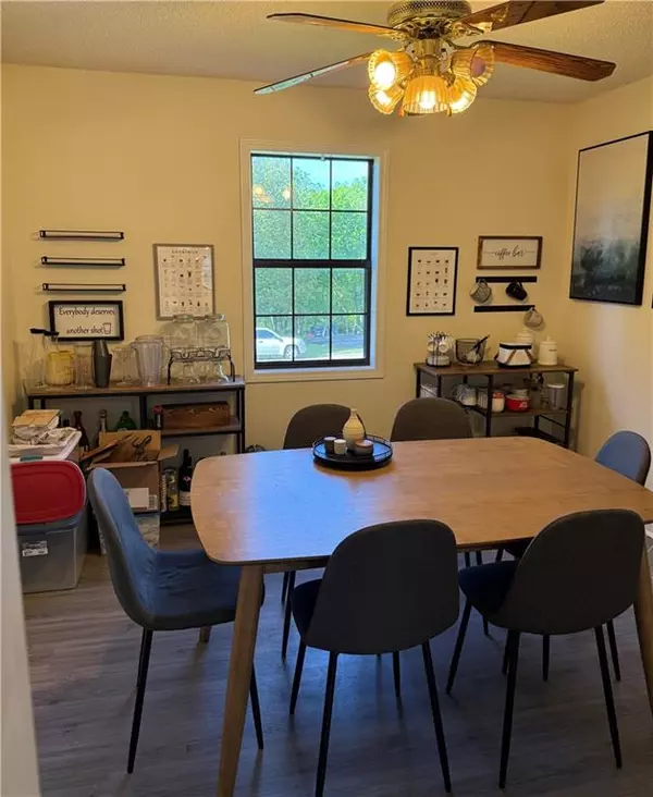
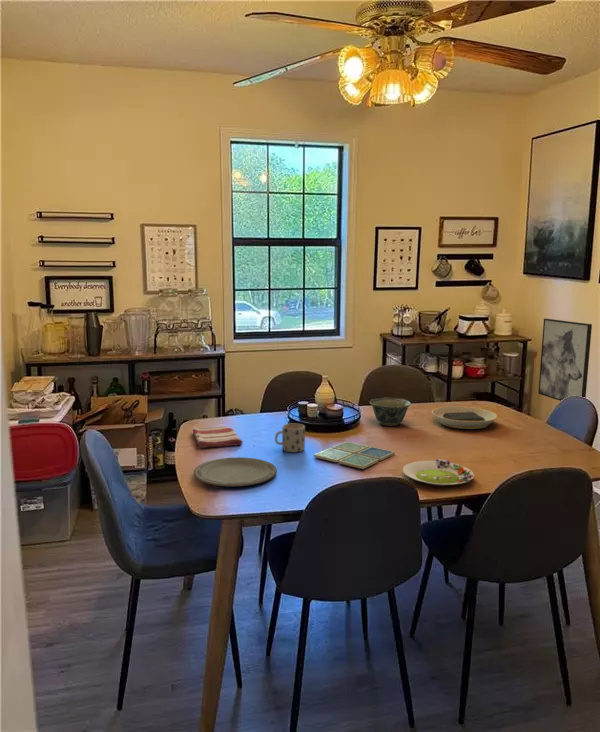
+ wall art (563, 361)
+ dish towel (216, 435)
+ mug (289, 438)
+ plate (235, 472)
+ bowl (389, 412)
+ salad plate (437, 473)
+ plate (463, 418)
+ drink coaster (354, 454)
